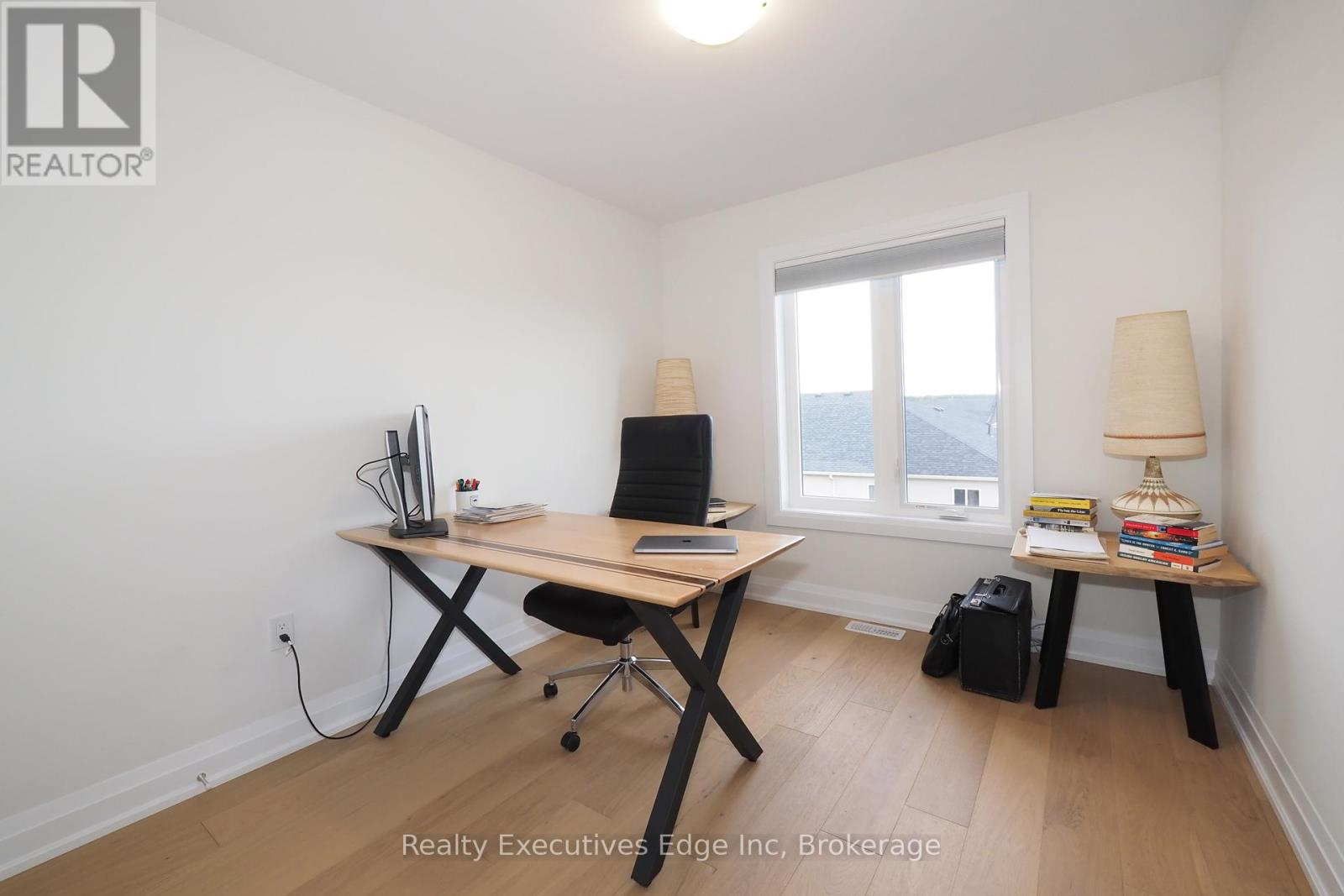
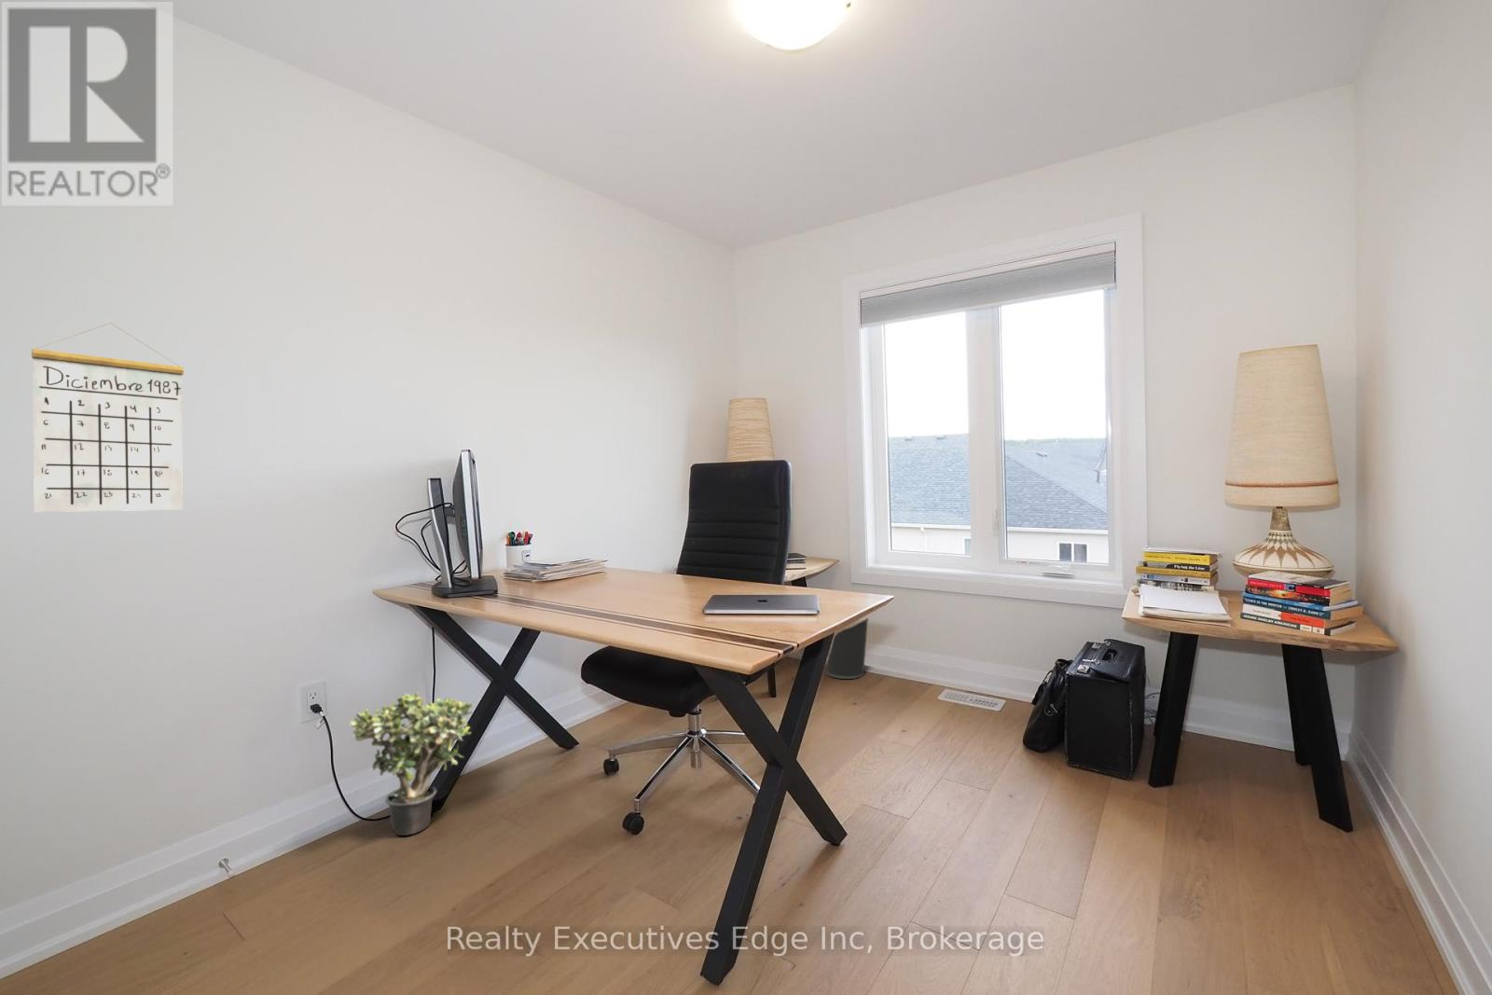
+ wastebasket (845, 646)
+ potted plant (416, 760)
+ calendar (113, 416)
